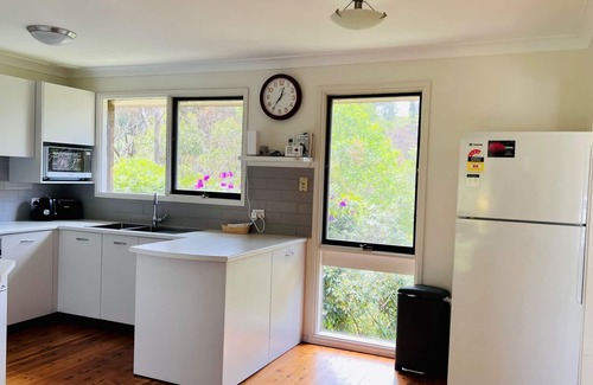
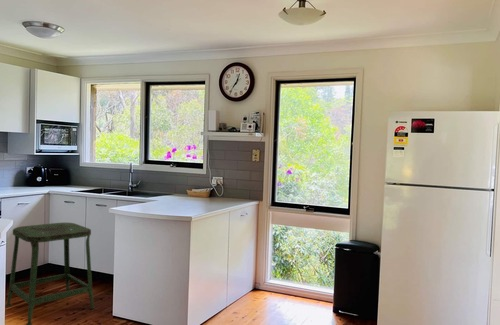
+ stool (51, 276)
